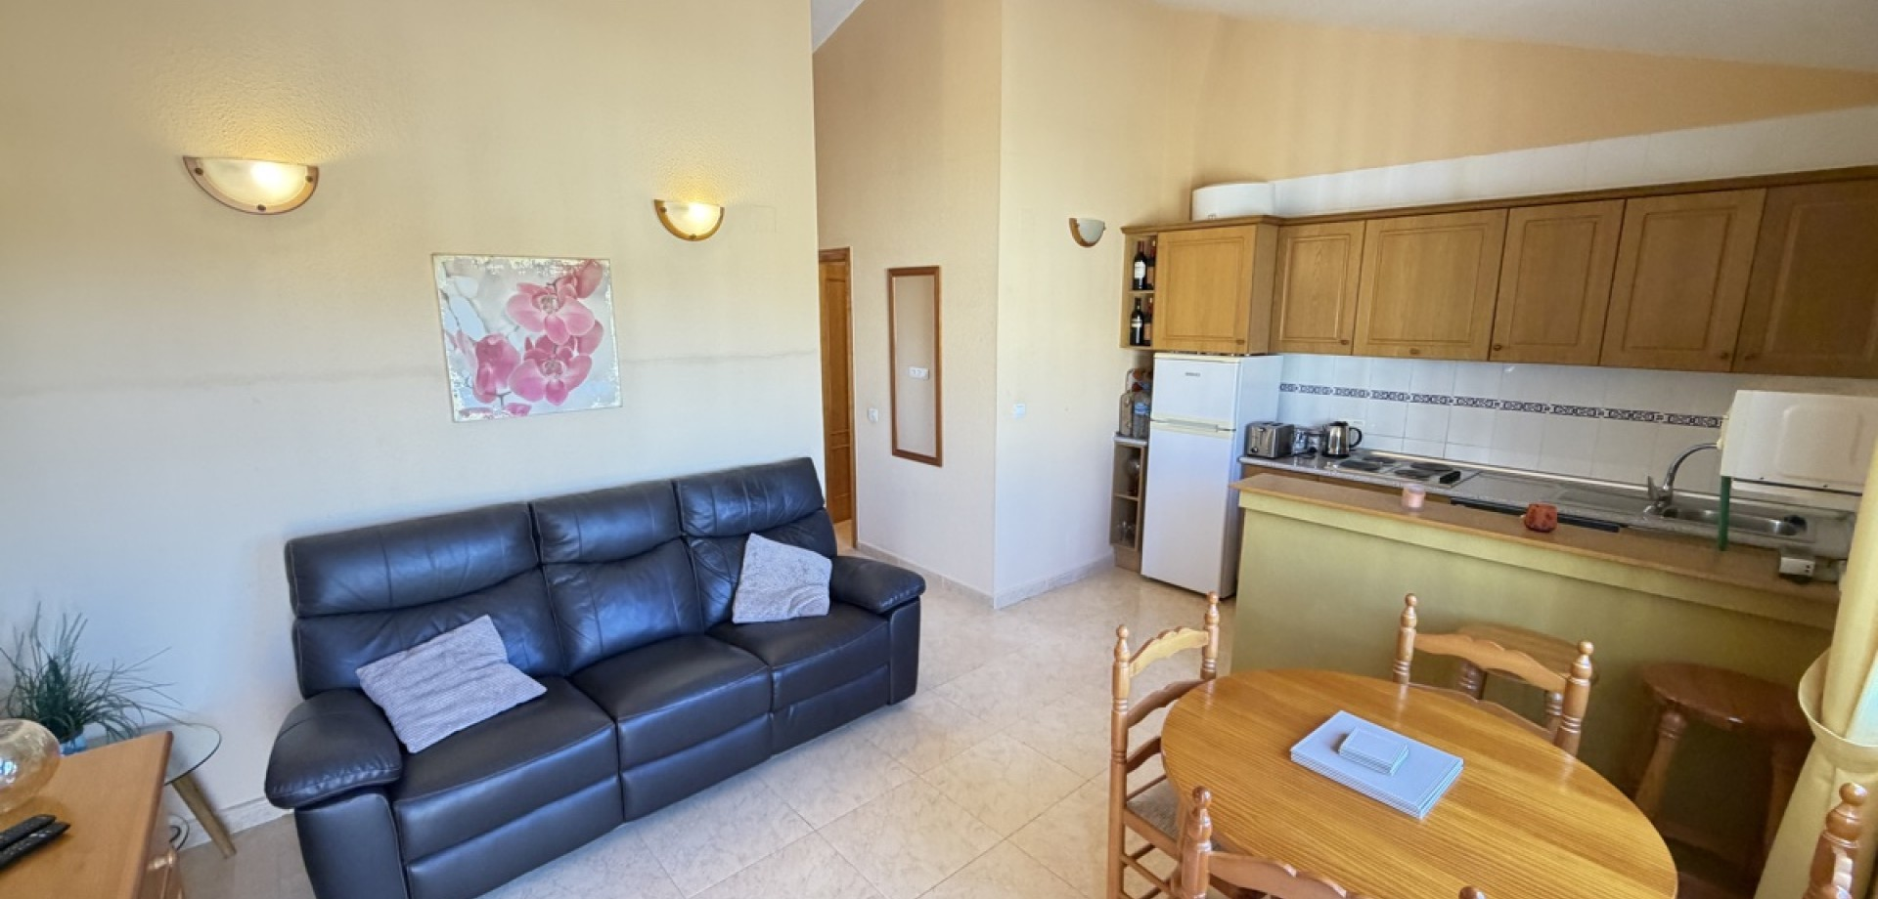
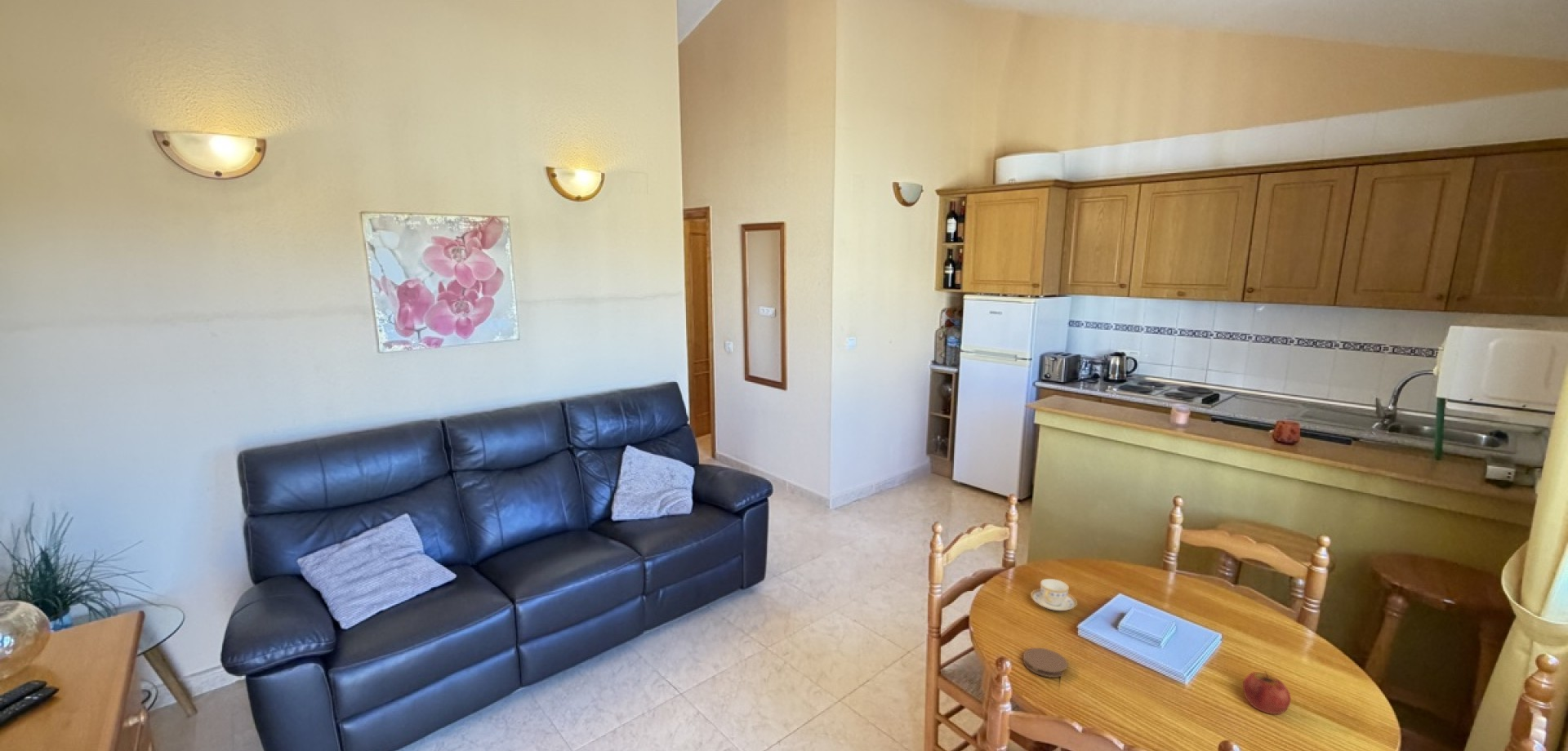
+ teacup (1054, 595)
+ coaster (1045, 662)
+ apple (1267, 689)
